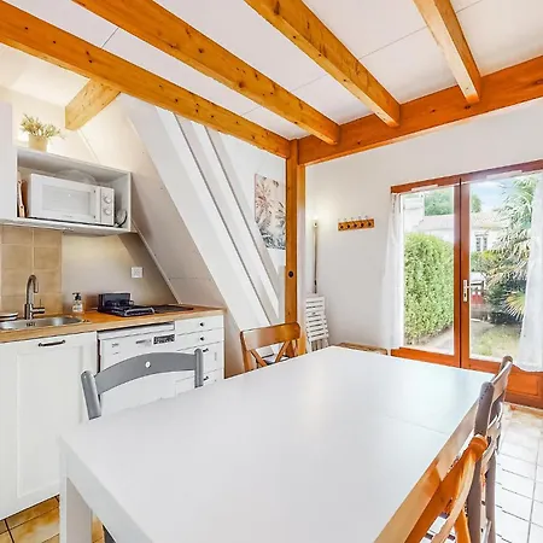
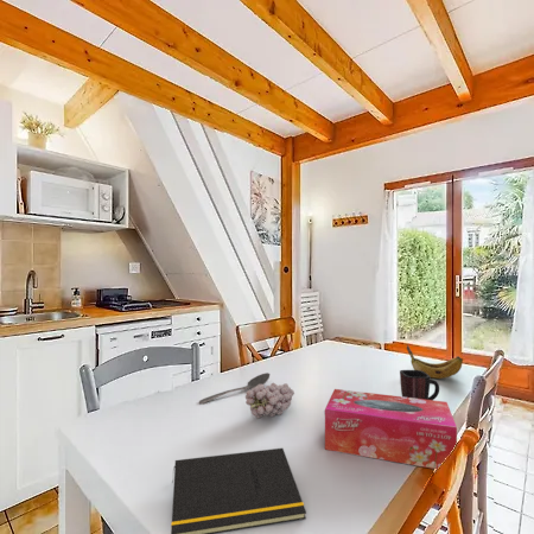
+ mug (418, 390)
+ tissue box (387, 425)
+ notepad (235, 487)
+ stirrer (236, 388)
+ fruit (273, 398)
+ banana (437, 363)
